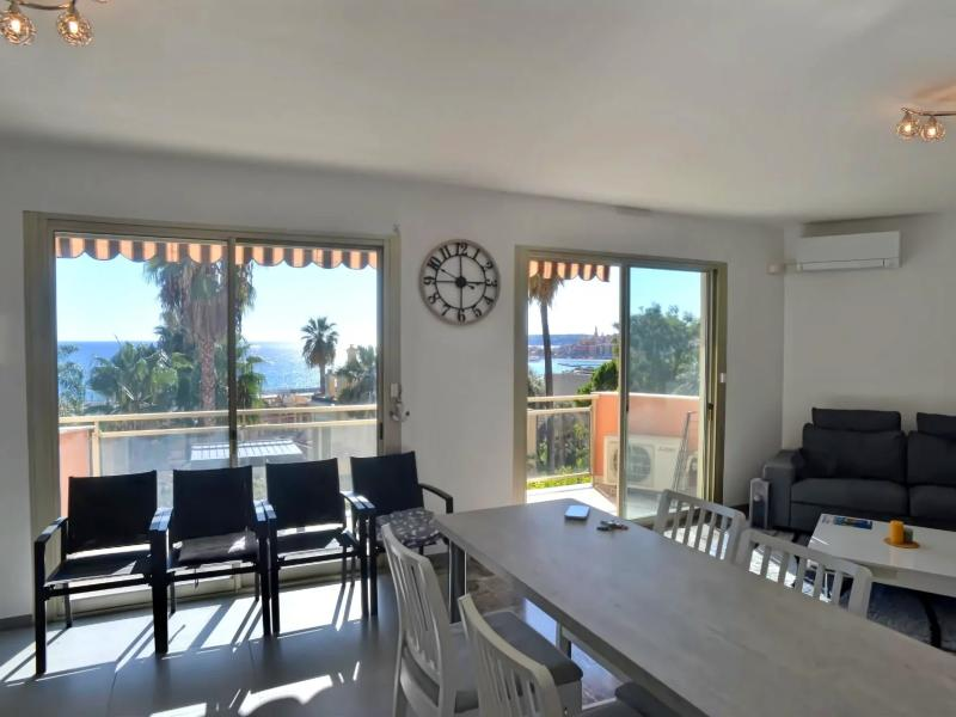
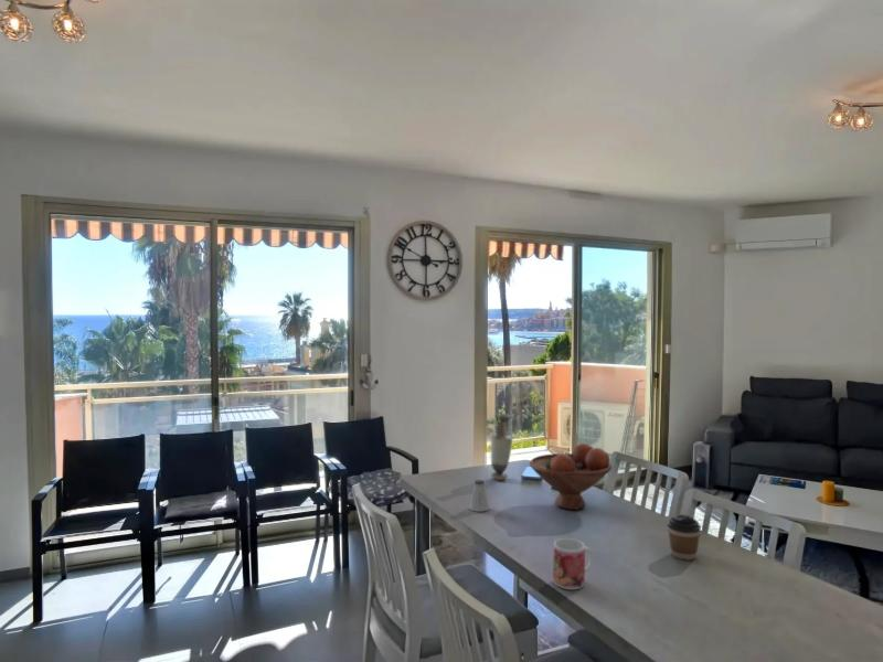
+ mug (575, 562)
+ fruit bowl (570, 476)
+ coffee cup (683, 535)
+ vase (501, 446)
+ saltshaker (479, 494)
